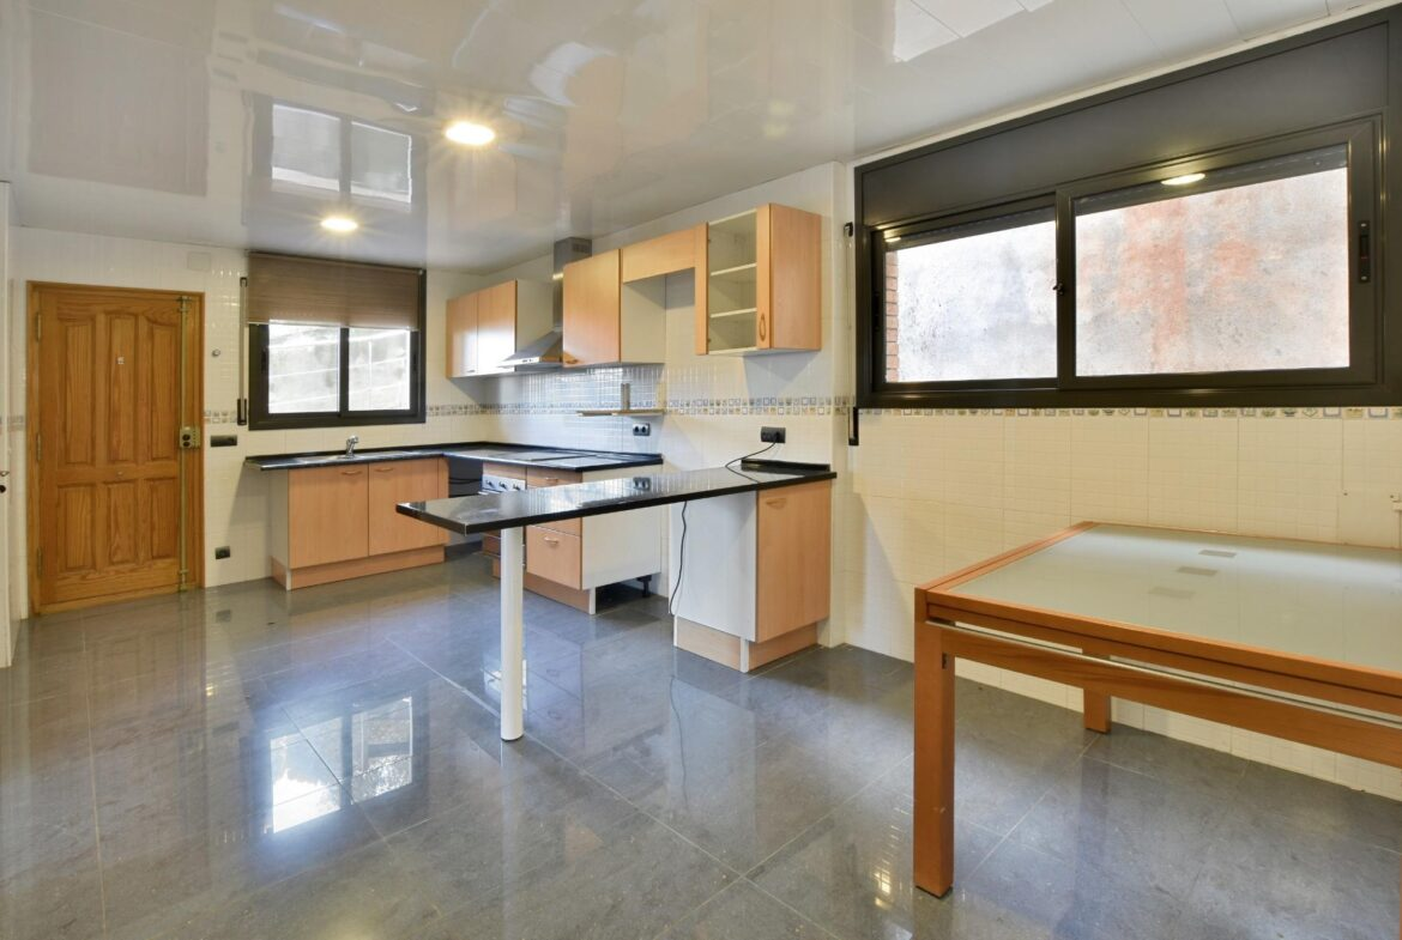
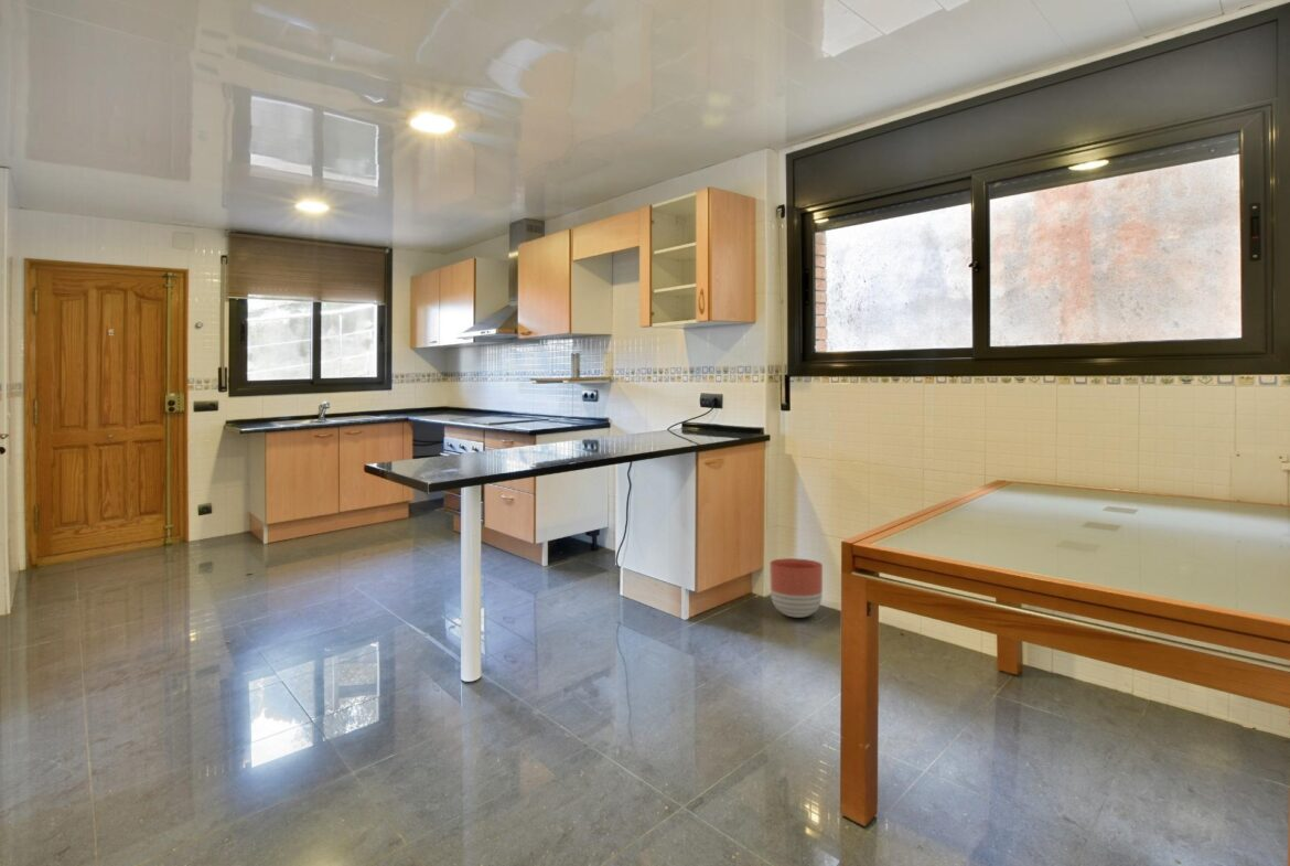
+ planter (796, 589)
